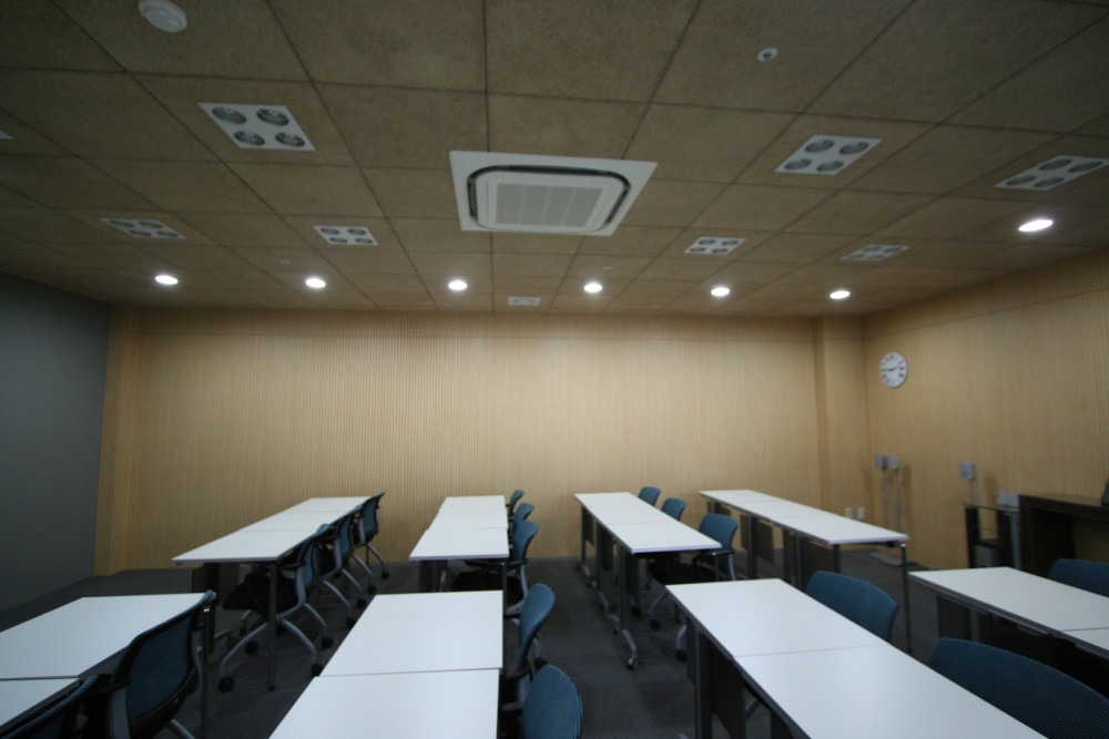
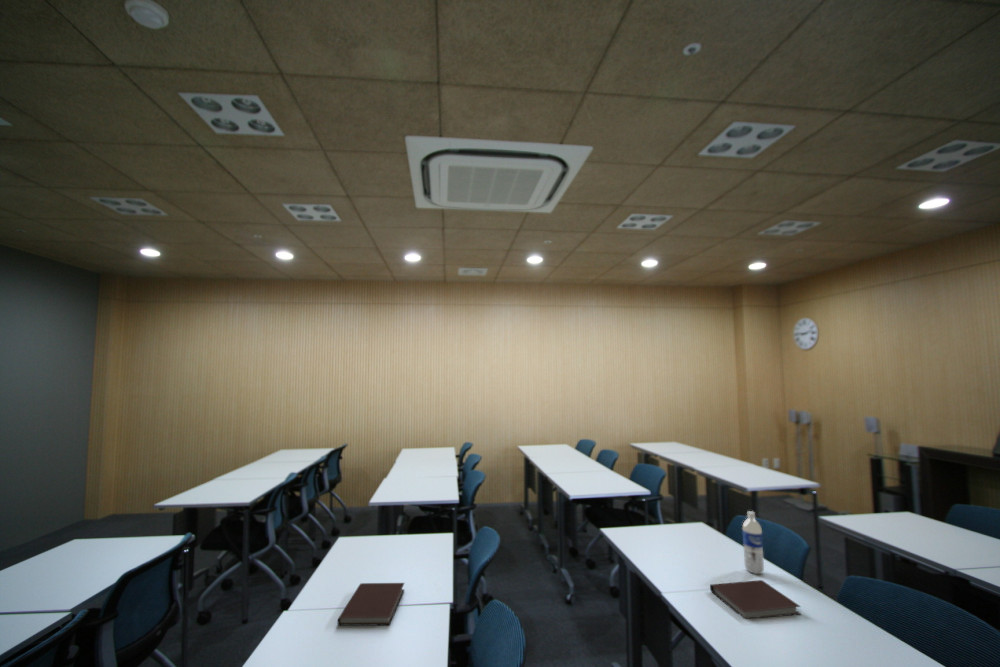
+ notebook (373, 602)
+ water bottle (752, 541)
+ notebook (753, 598)
